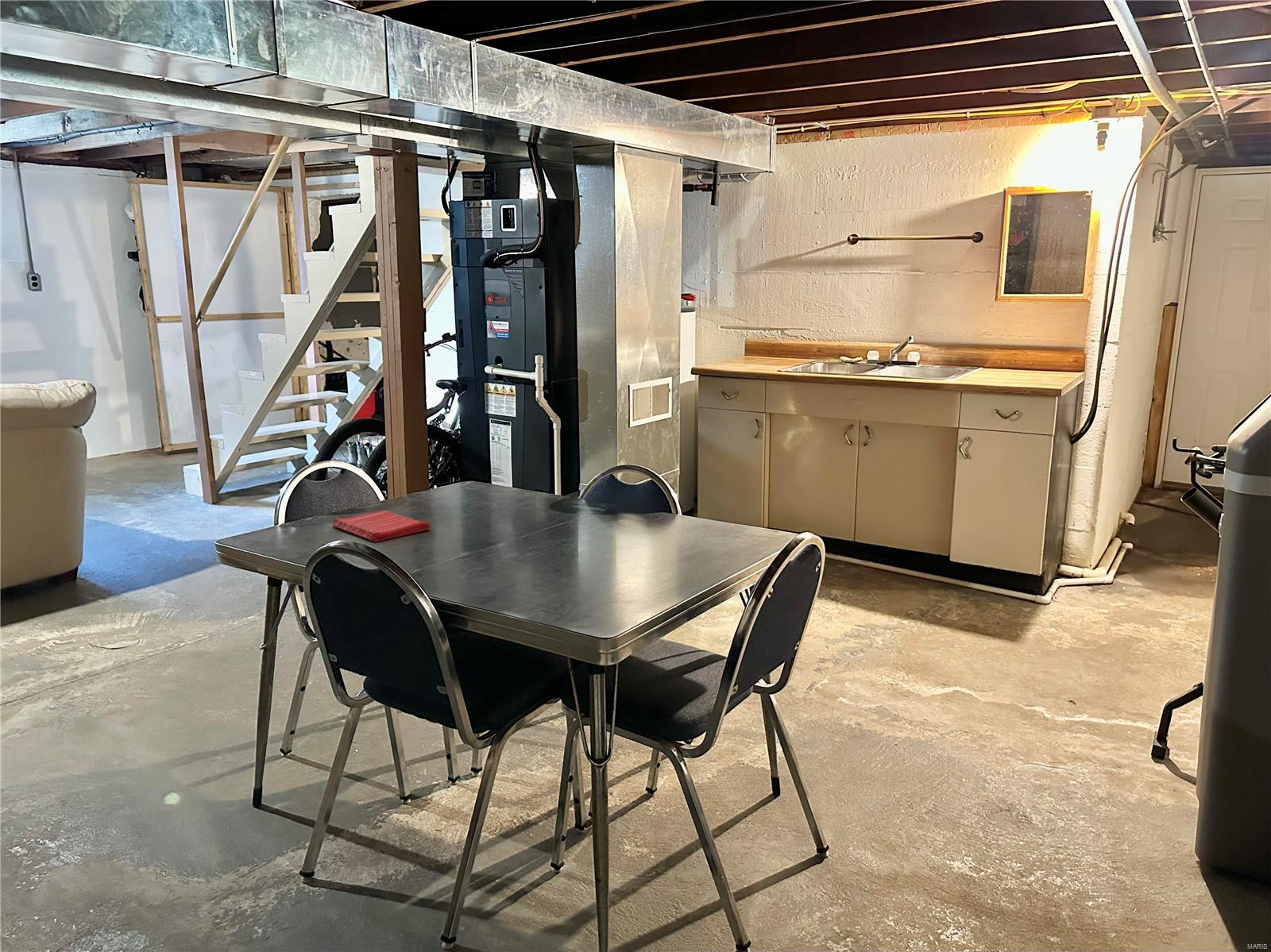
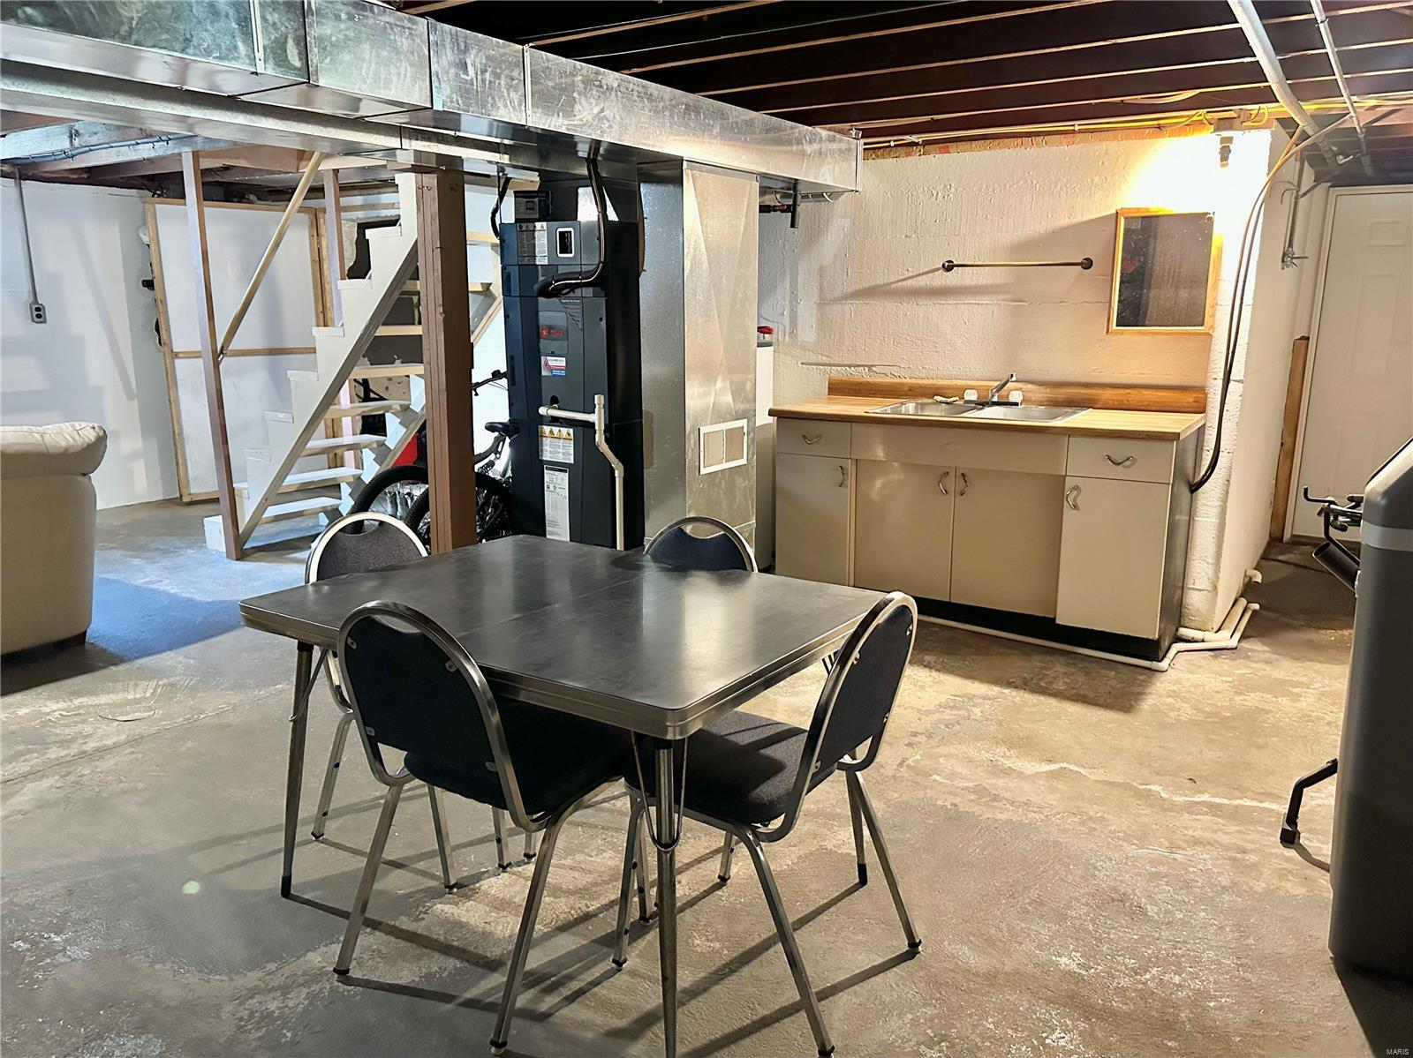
- dish towel (381, 523)
